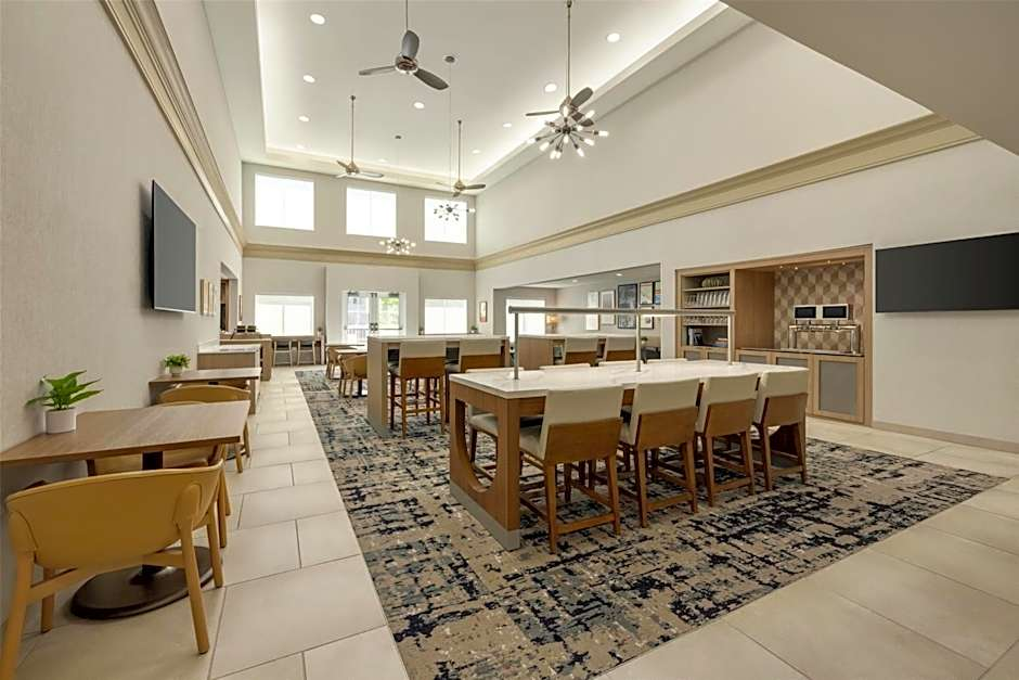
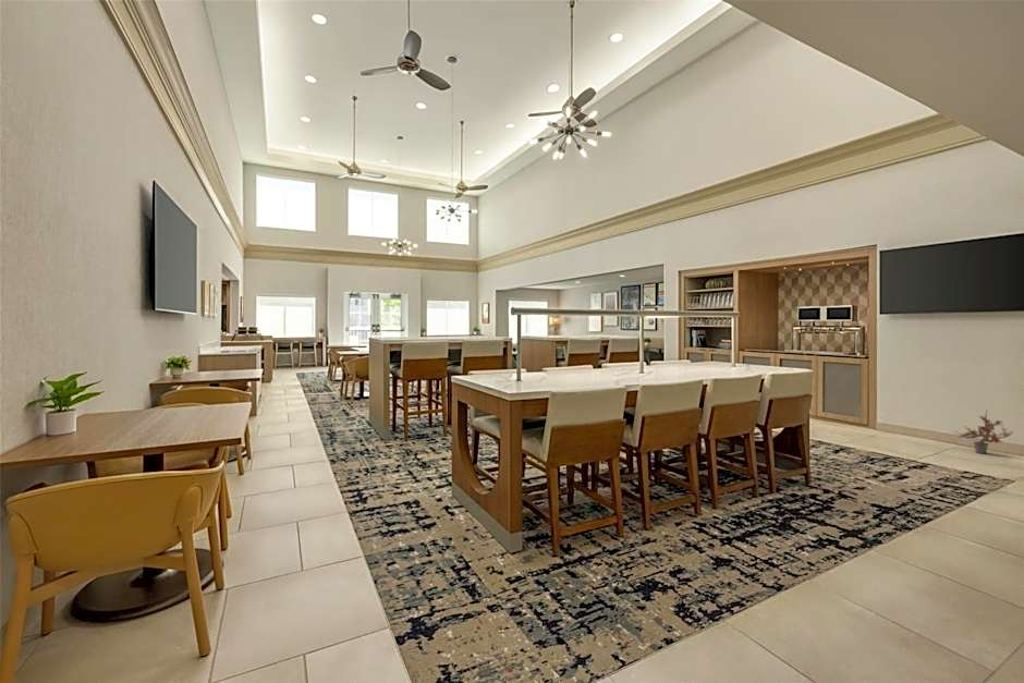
+ potted plant (984, 430)
